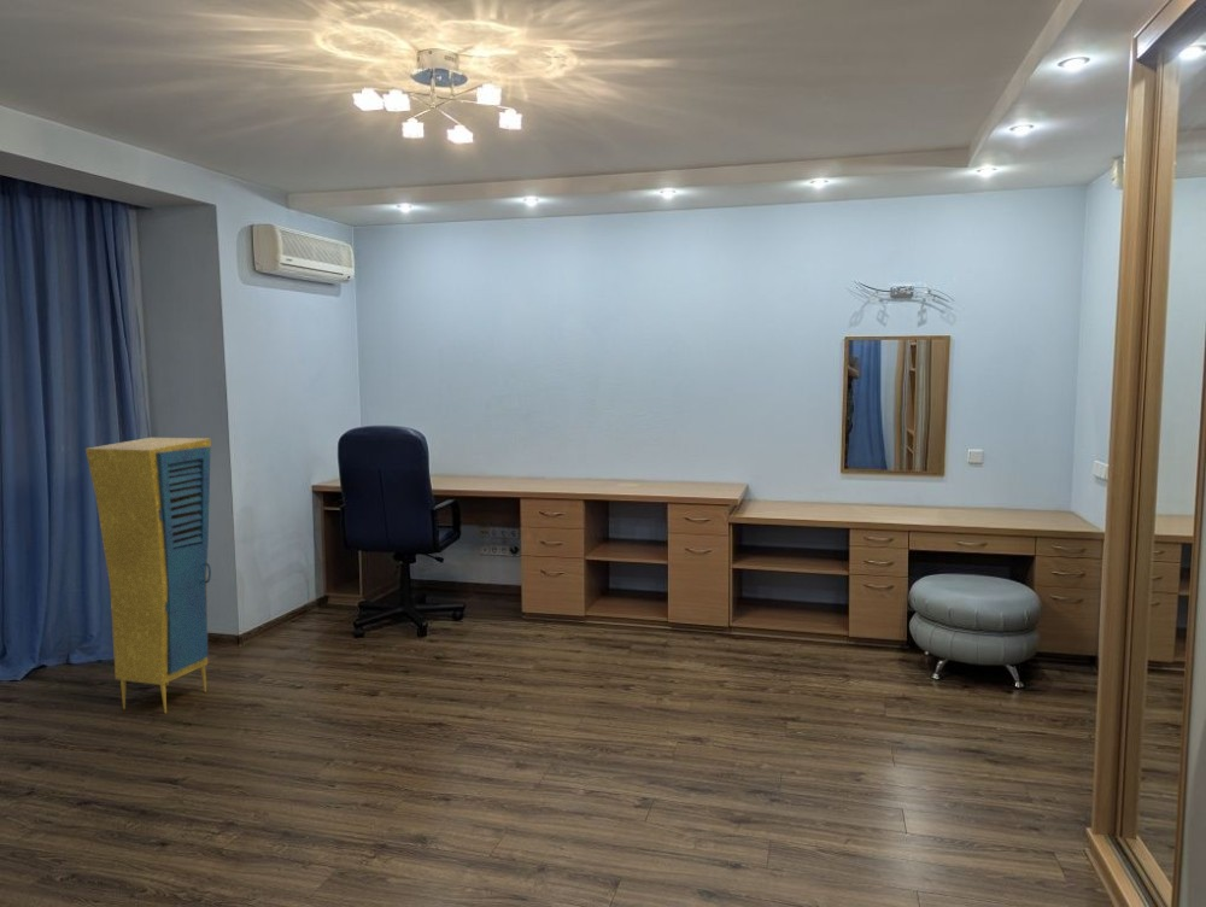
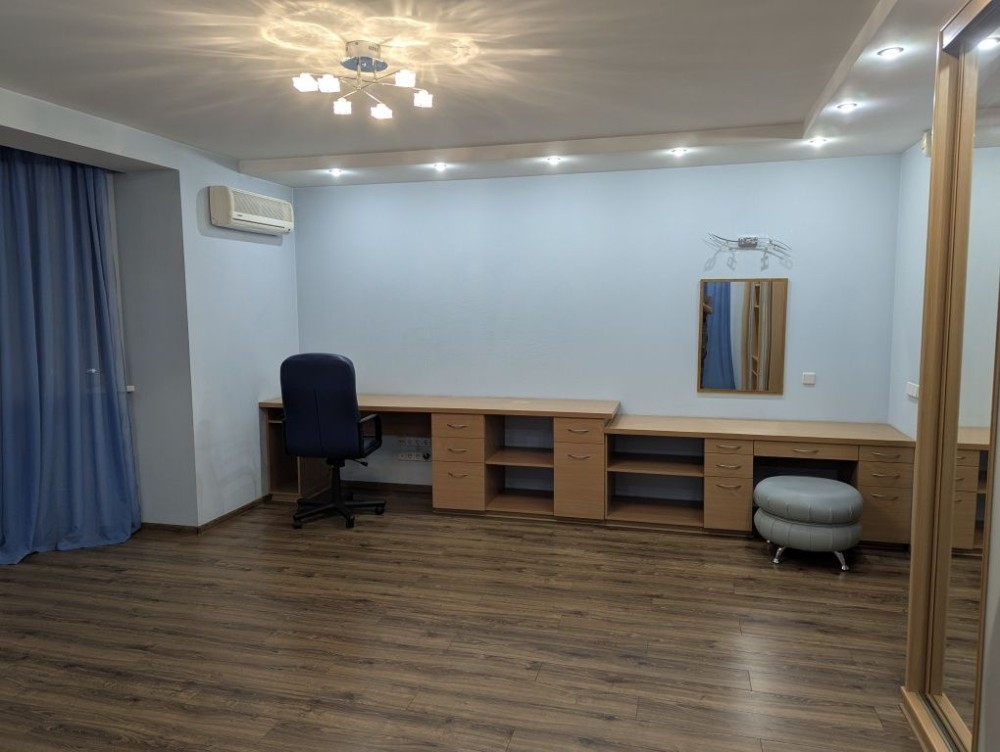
- storage cabinet (160, 572)
